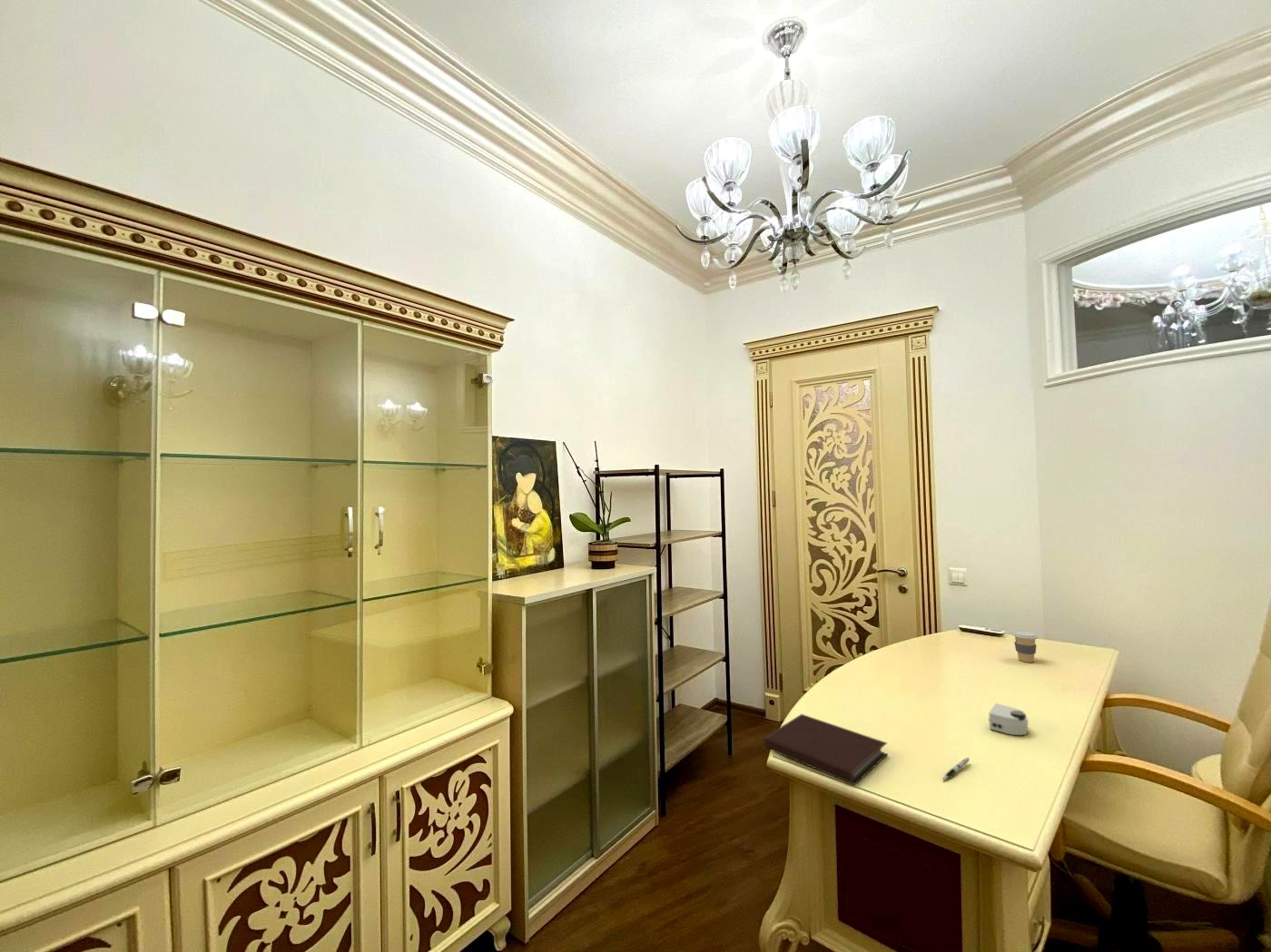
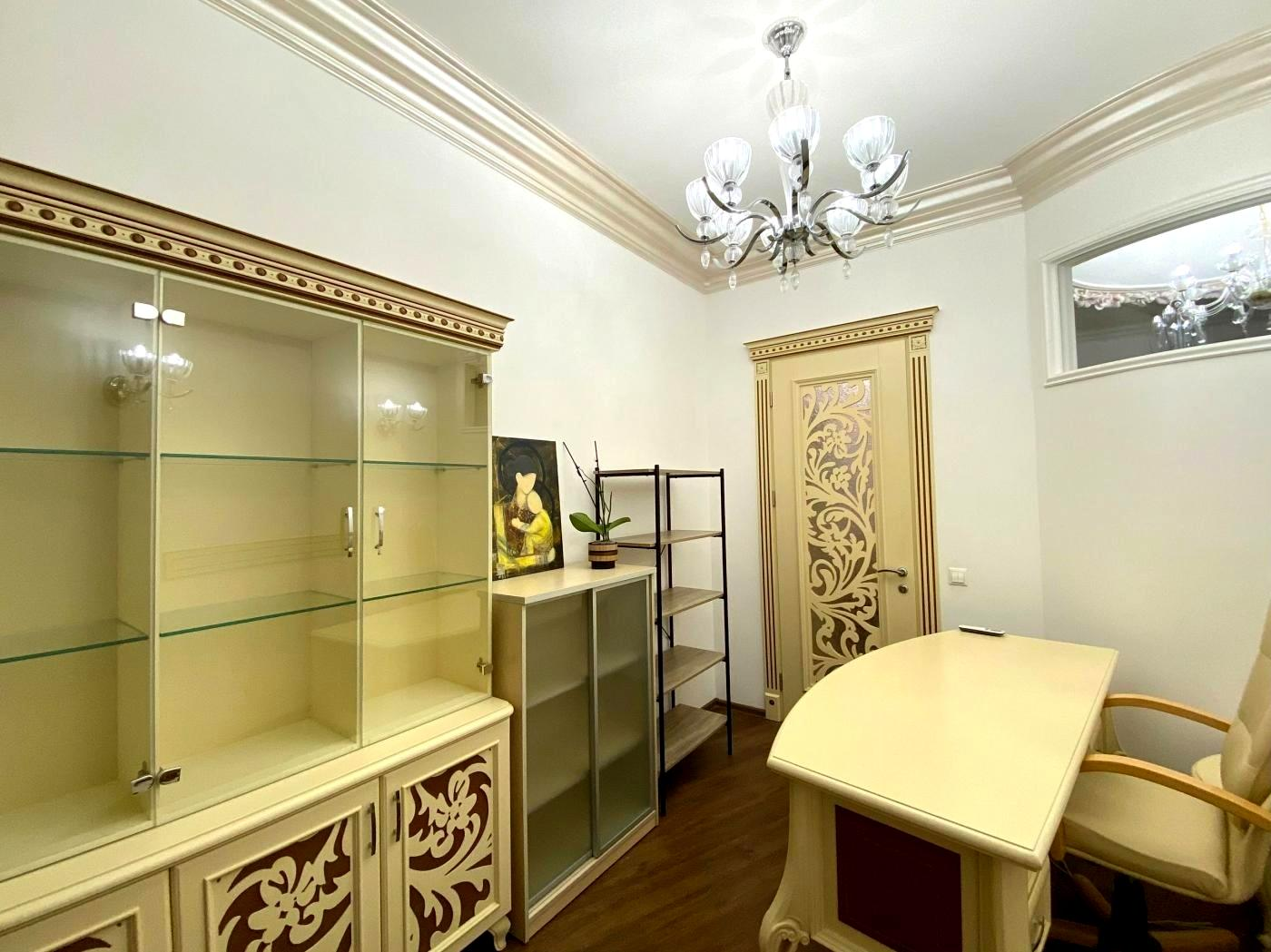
- coffee cup (1025, 646)
- notebook (824, 745)
- pen (956, 769)
- computer mouse (1010, 720)
